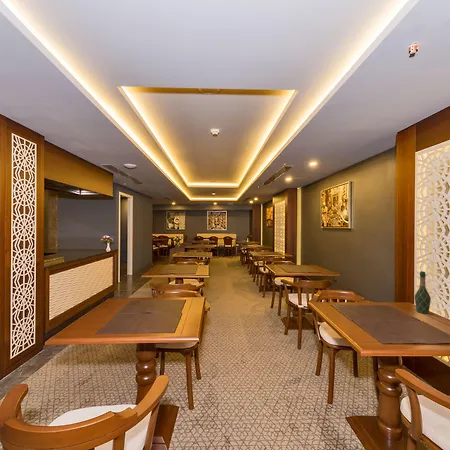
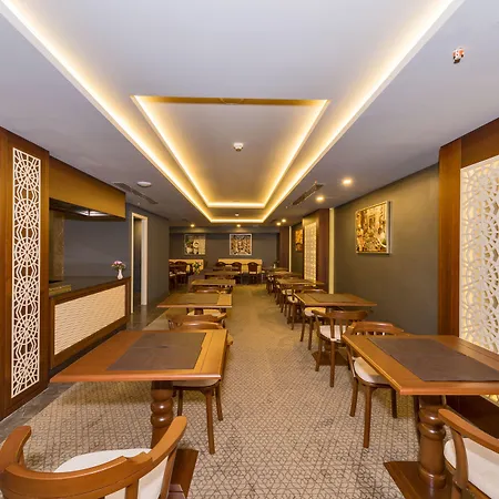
- wine bottle (422, 291)
